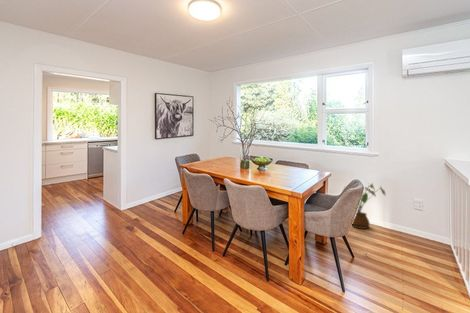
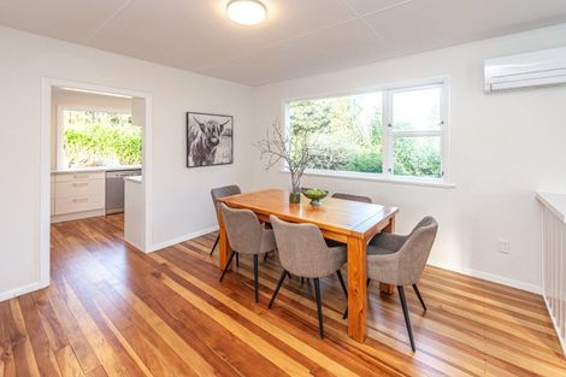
- house plant (362, 205)
